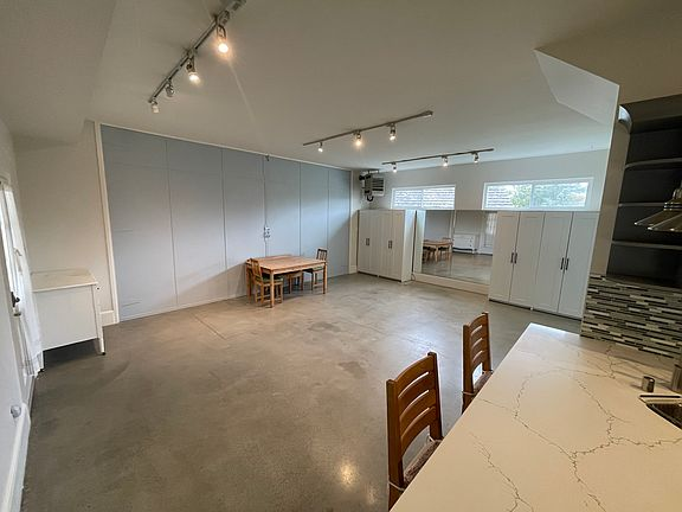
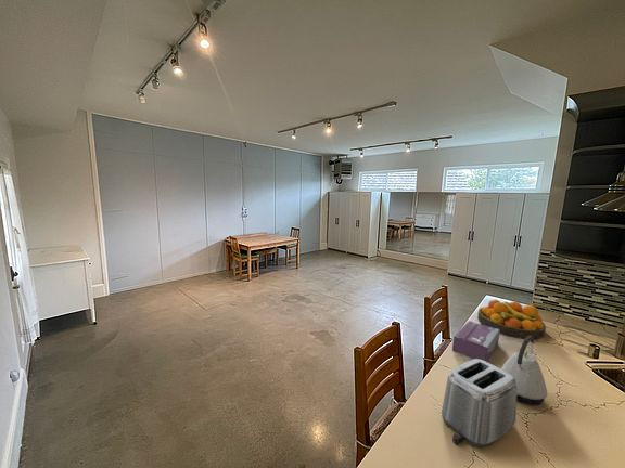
+ kettle (524, 364)
+ tissue box (476, 339)
+ toaster (477, 399)
+ fruit bowl (510, 313)
